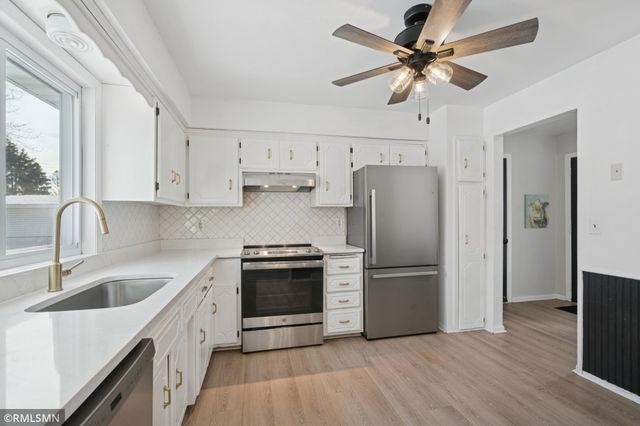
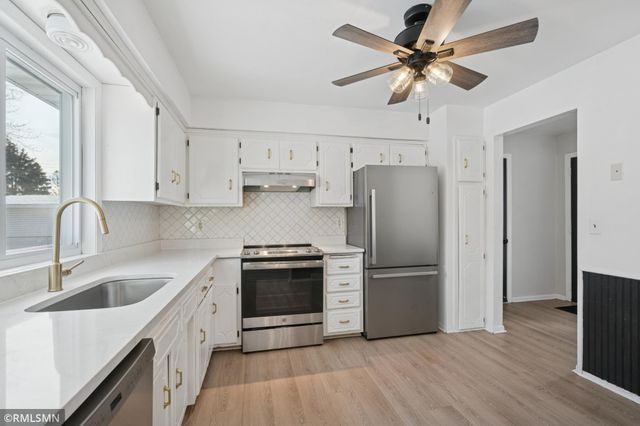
- wall art (536, 211)
